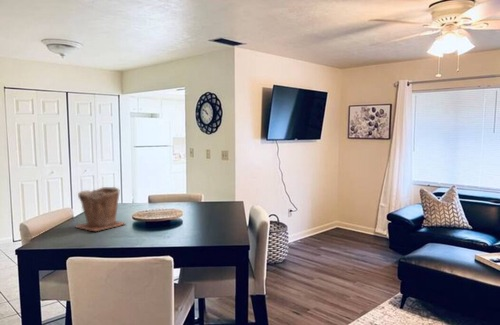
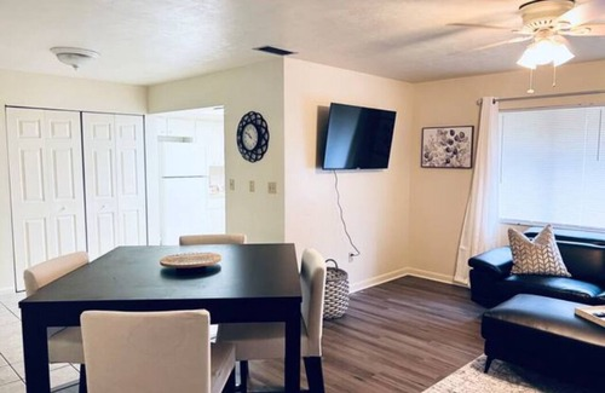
- plant pot (99, 207)
